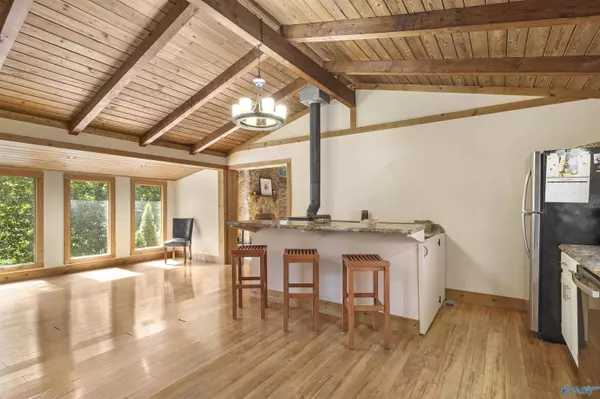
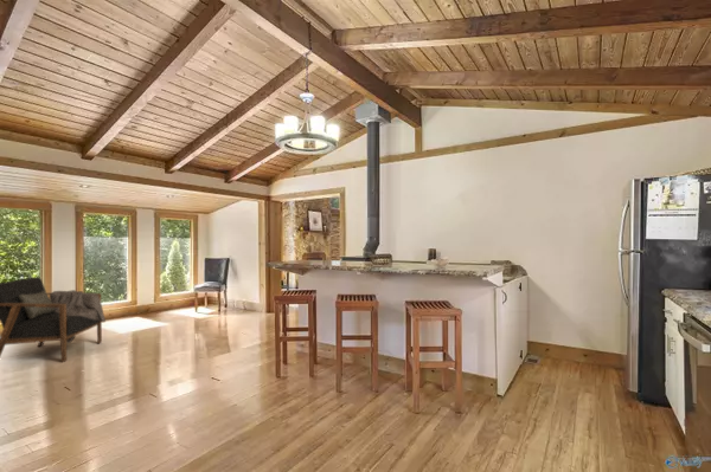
+ armchair (56, 315)
